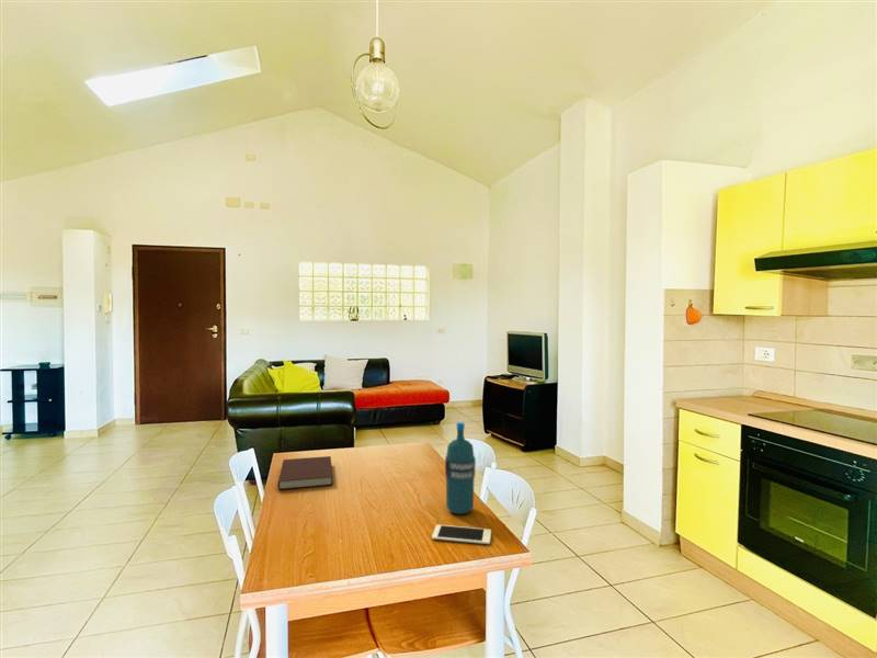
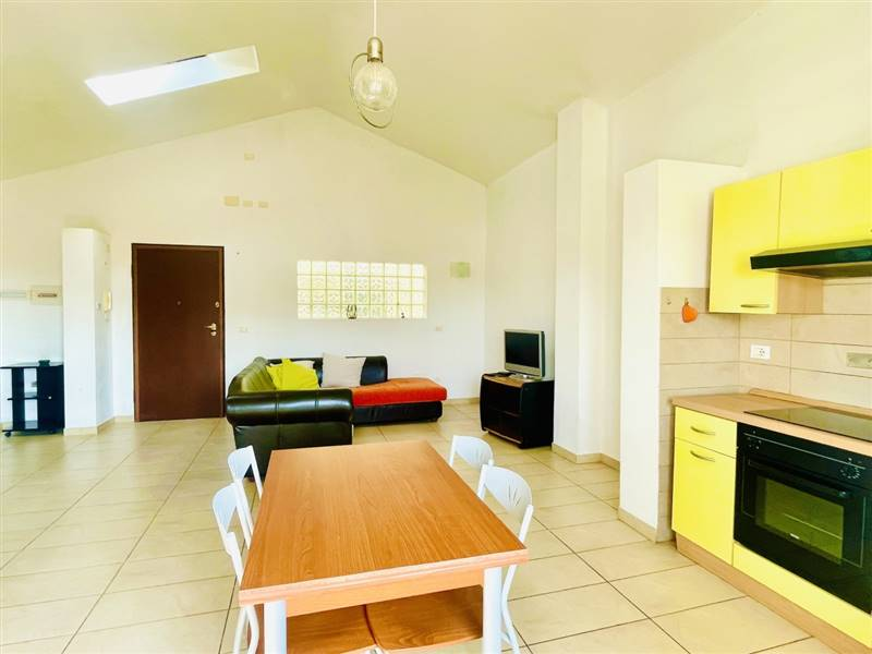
- water bottle (459, 466)
- cell phone (462, 534)
- notebook (306, 472)
